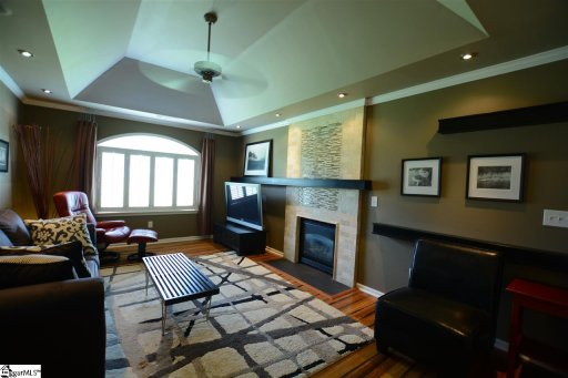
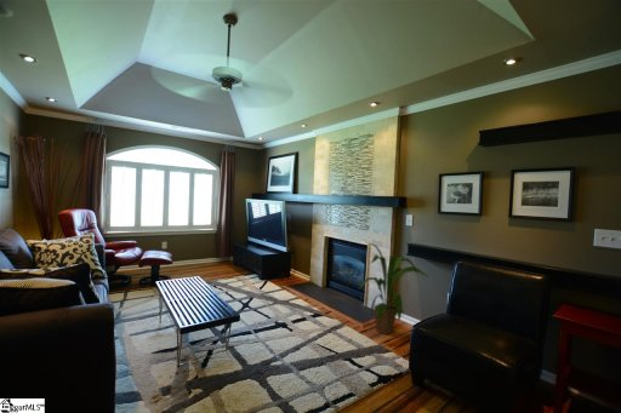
+ house plant (392, 289)
